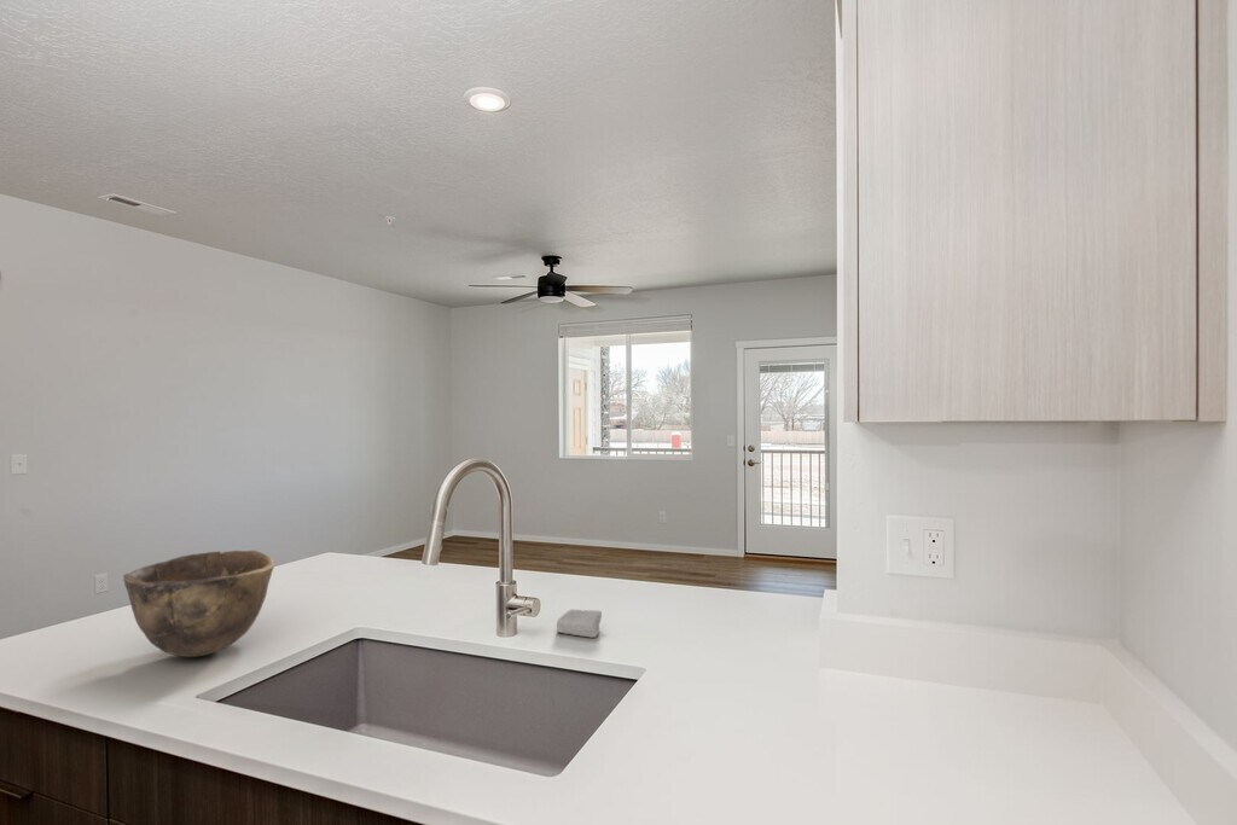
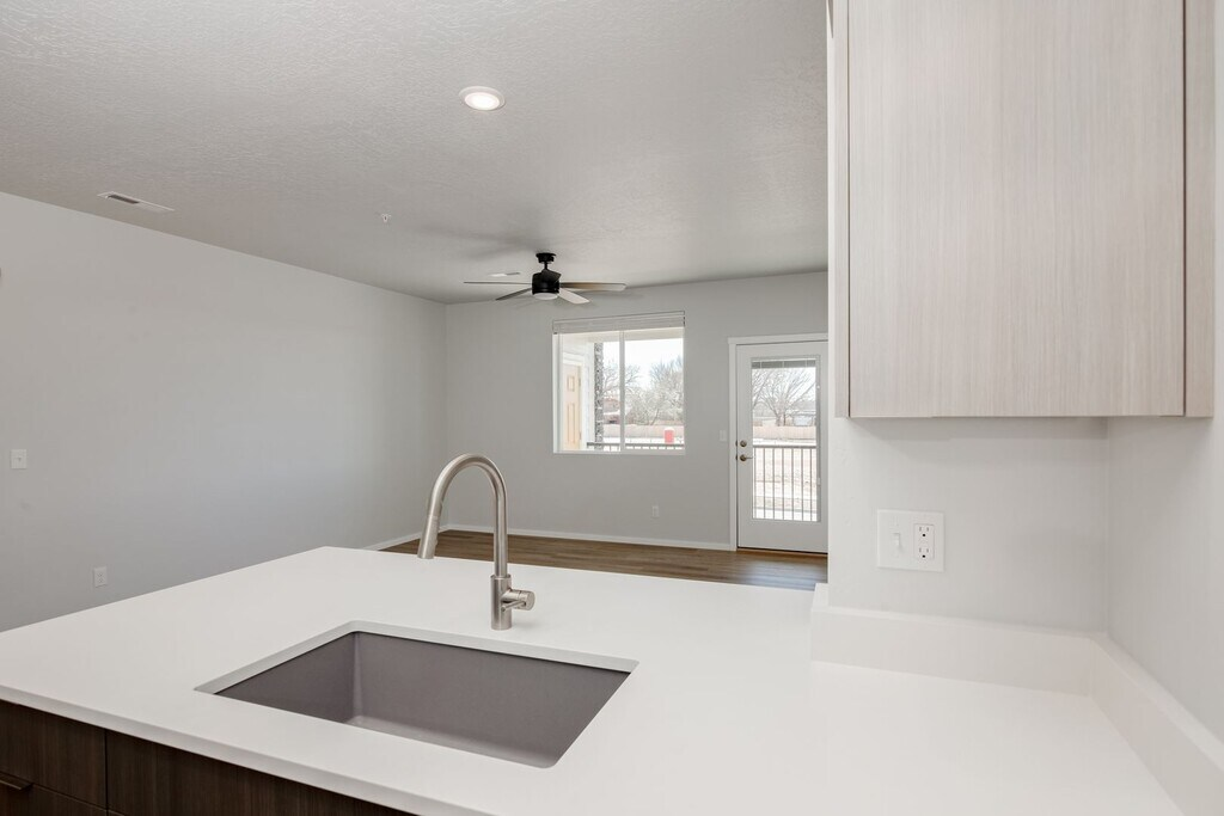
- bowl (203, 608)
- soap bar (579, 621)
